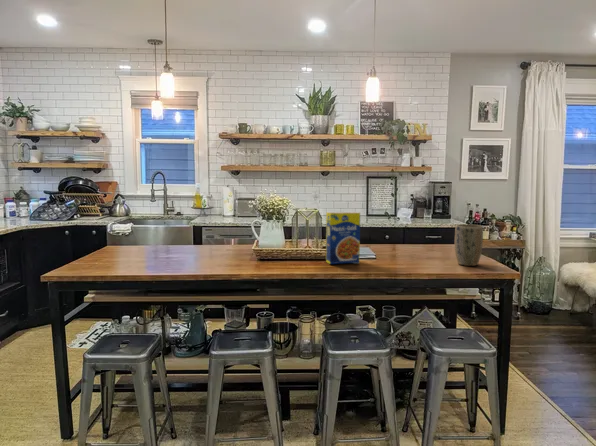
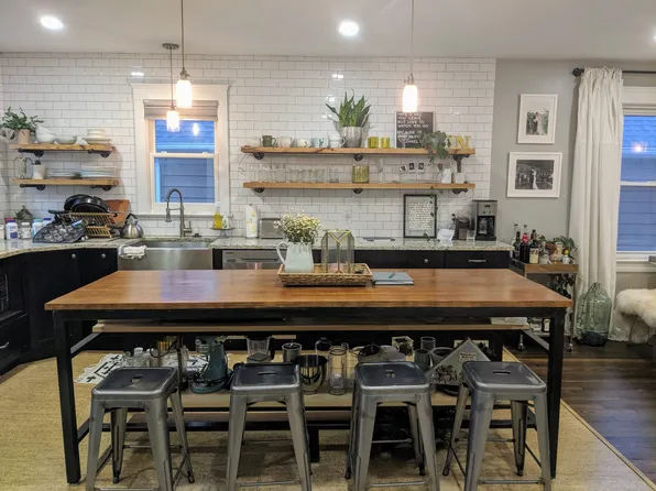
- legume (342, 237)
- plant pot (468, 244)
